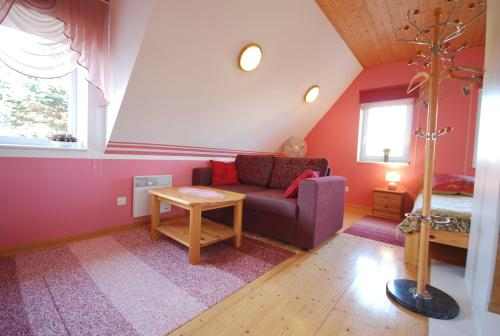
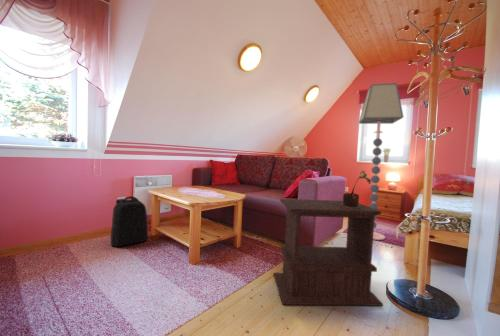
+ side table (324, 247)
+ floor lamp (376, 162)
+ potted plant (354, 187)
+ backpack (129, 218)
